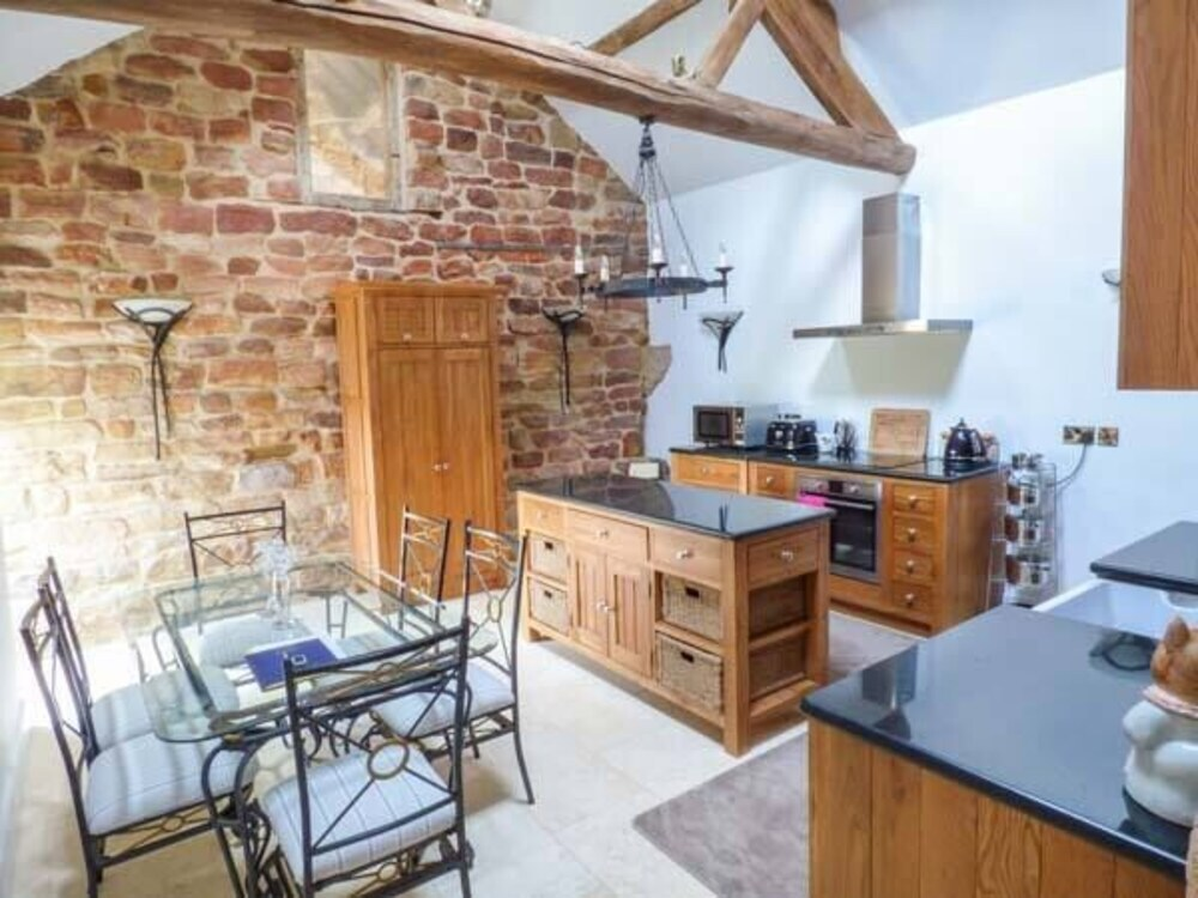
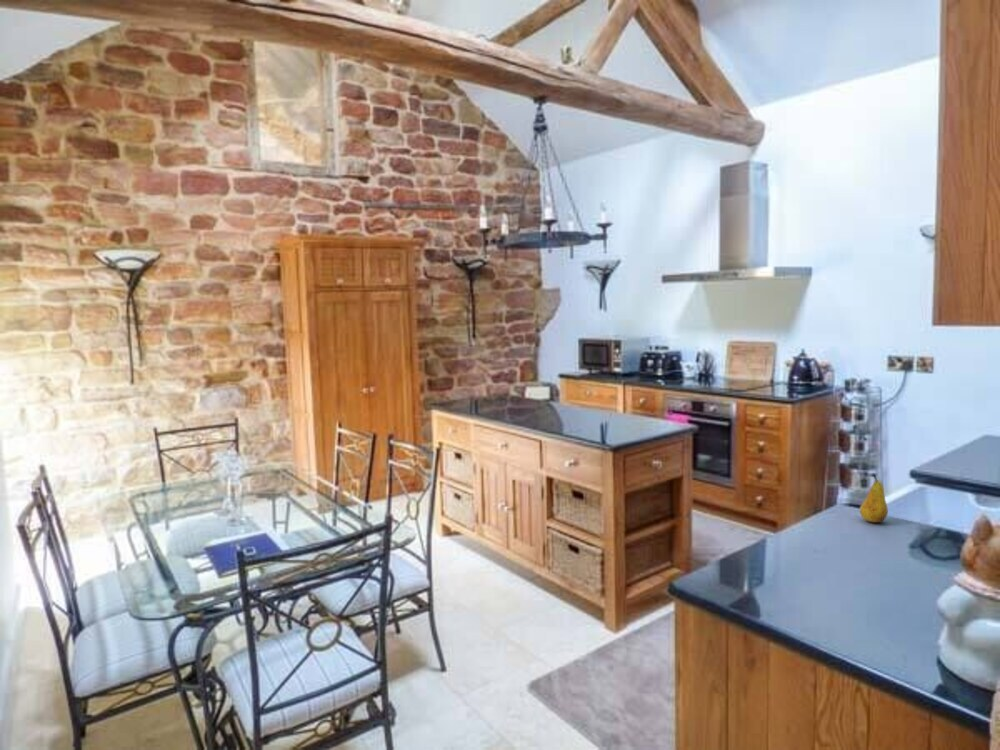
+ fruit (874, 497)
